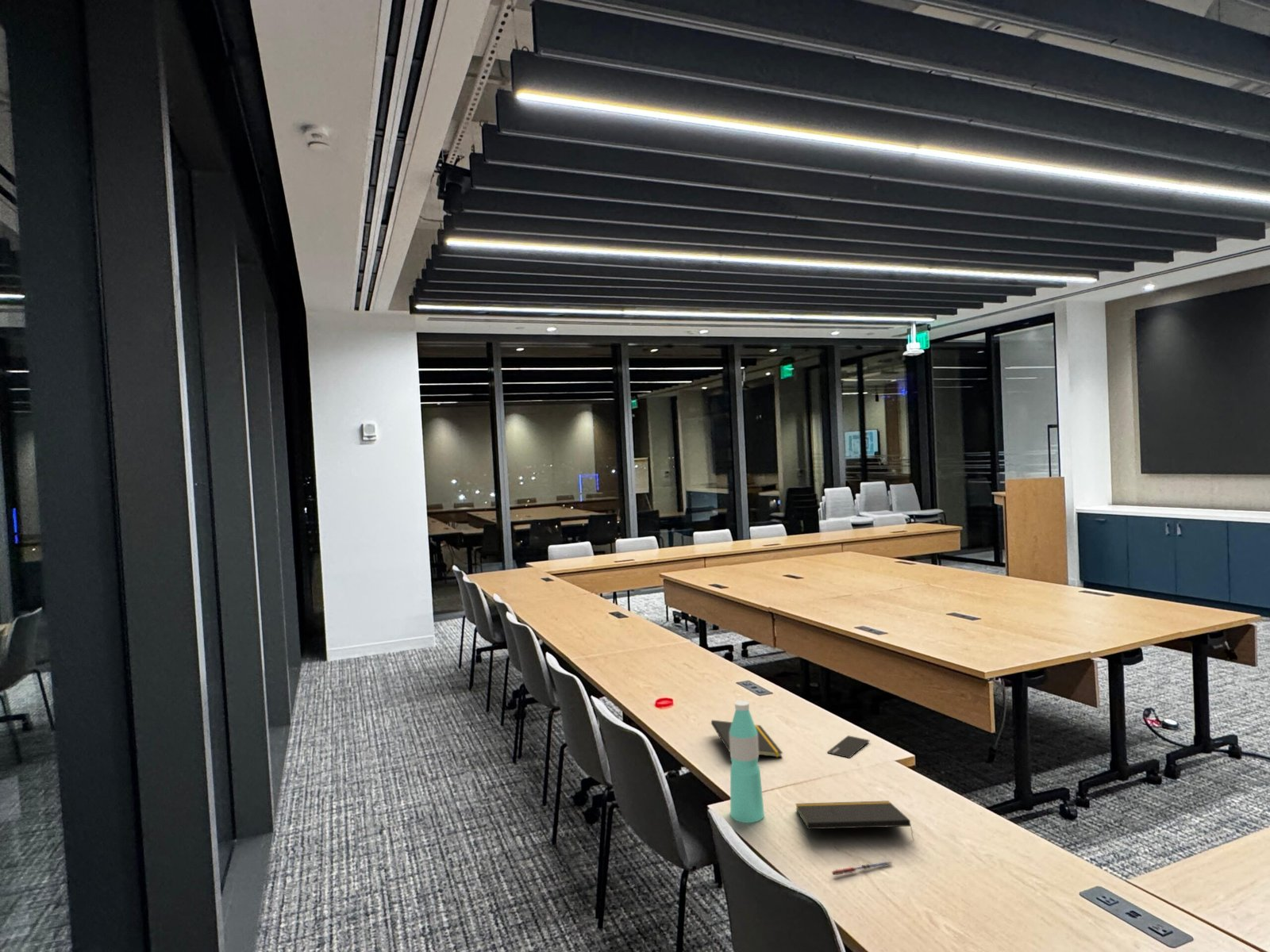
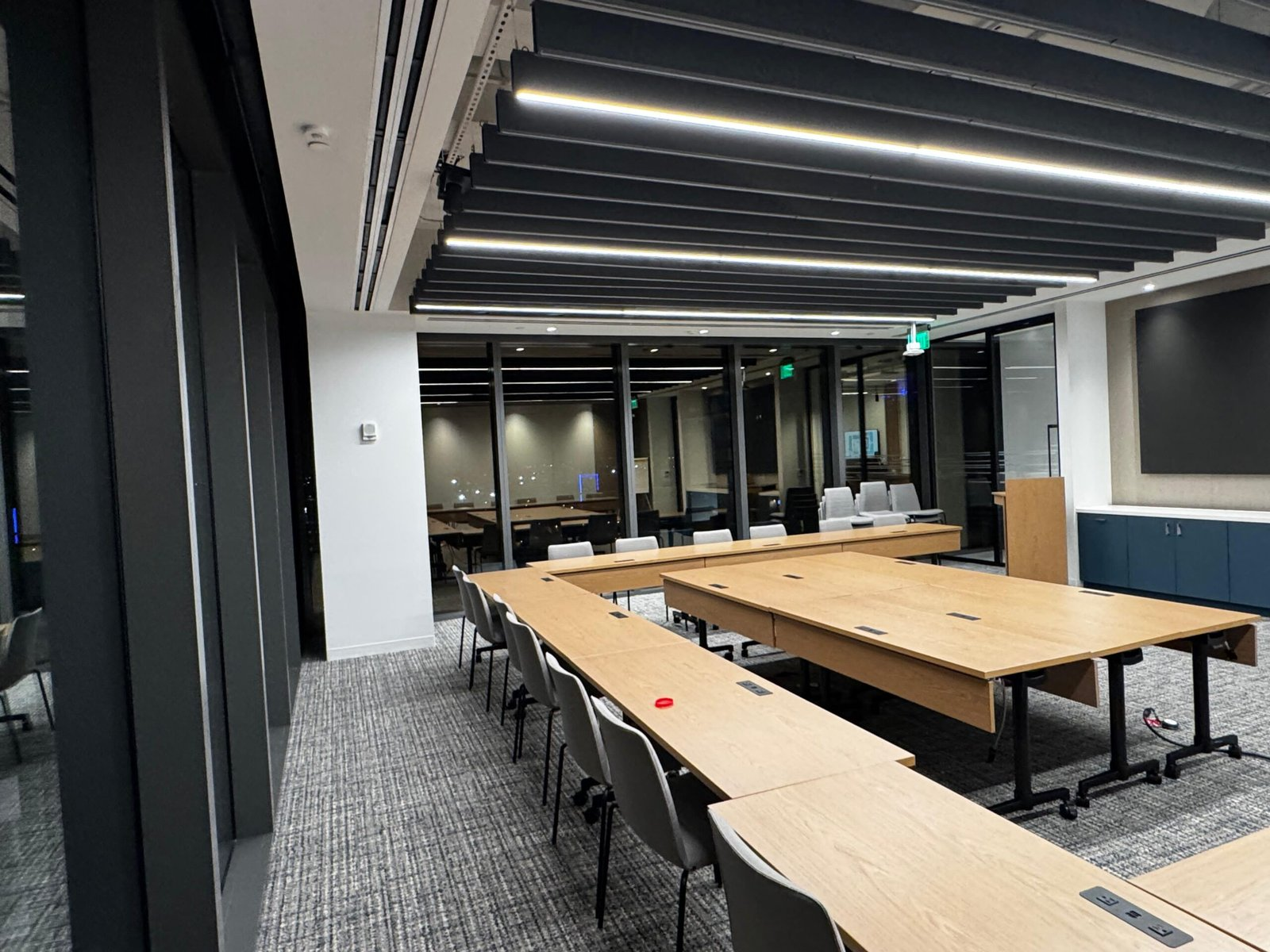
- pen (862, 866)
- smartphone (849, 746)
- water bottle (745, 758)
- notepad (757, 734)
- notepad (849, 814)
